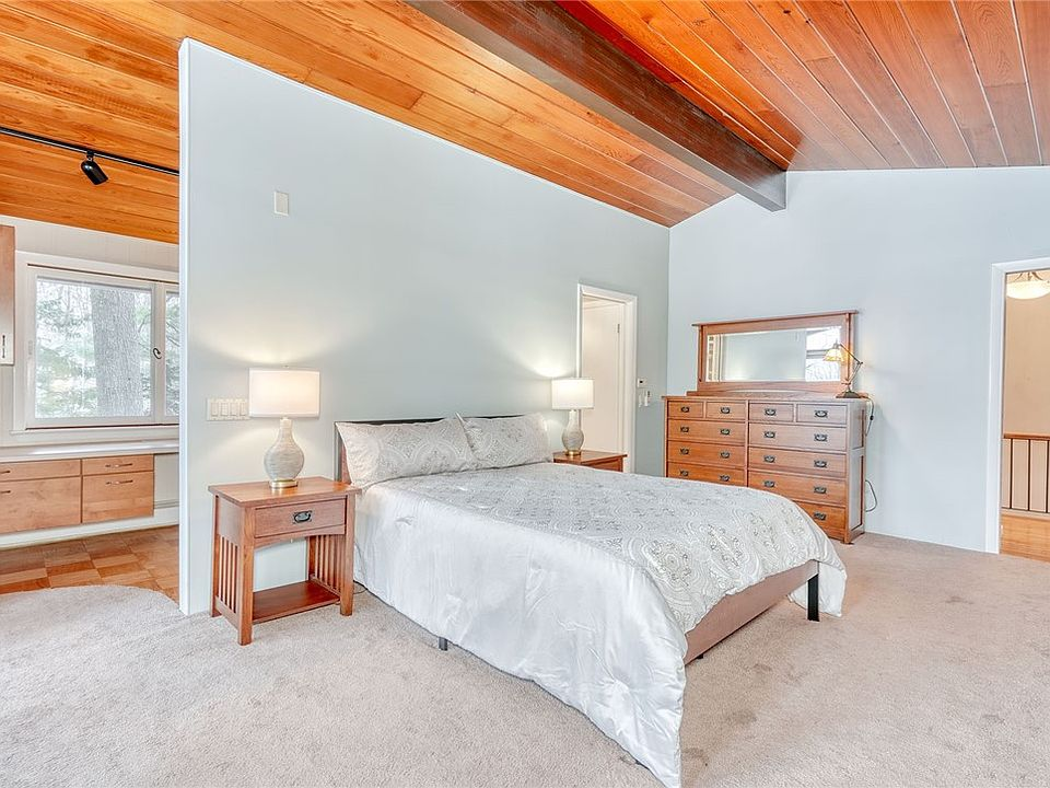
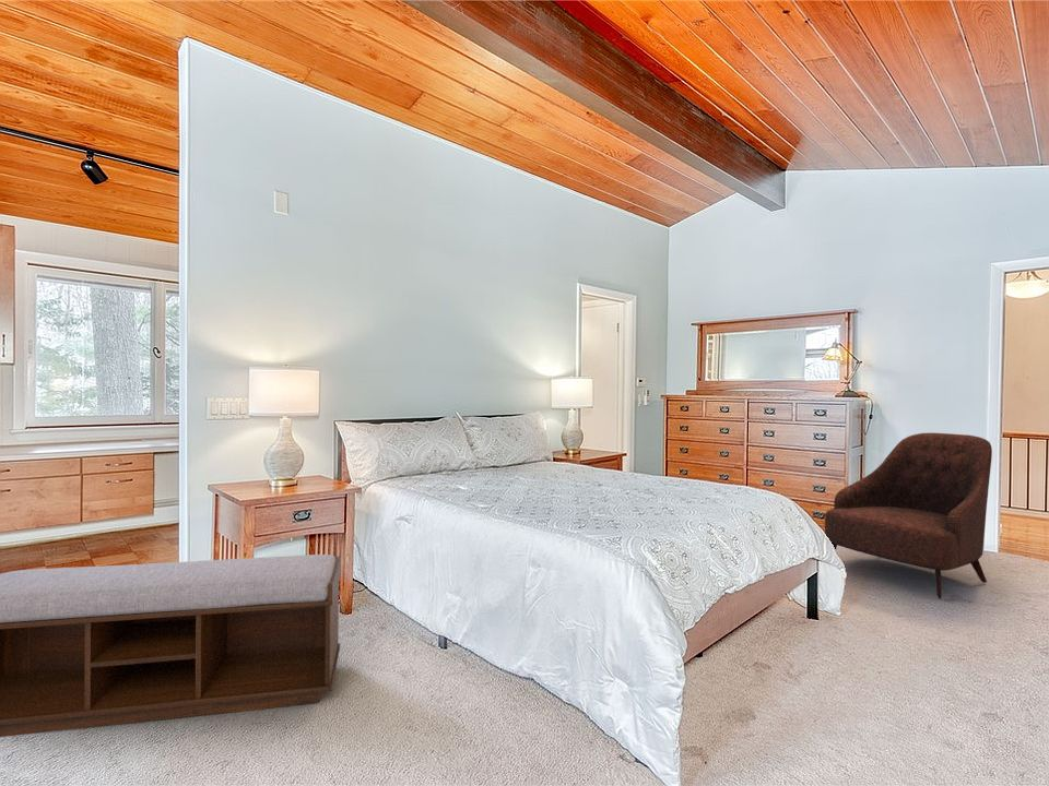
+ armchair (914, 503)
+ bench (162, 634)
